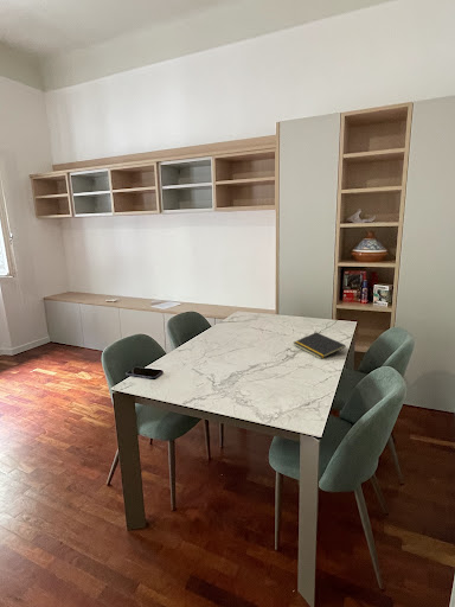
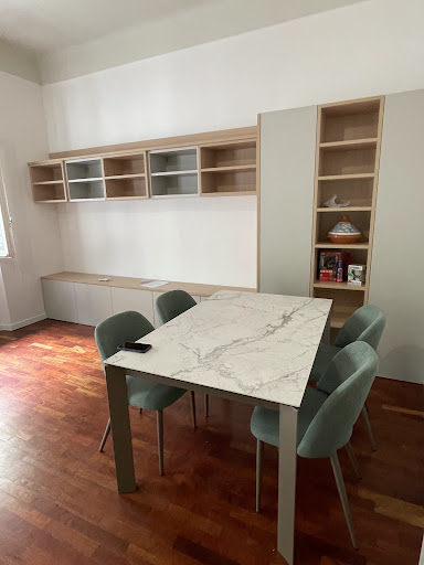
- notepad (318, 344)
